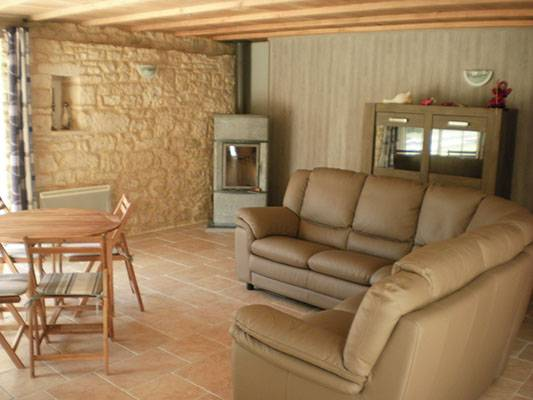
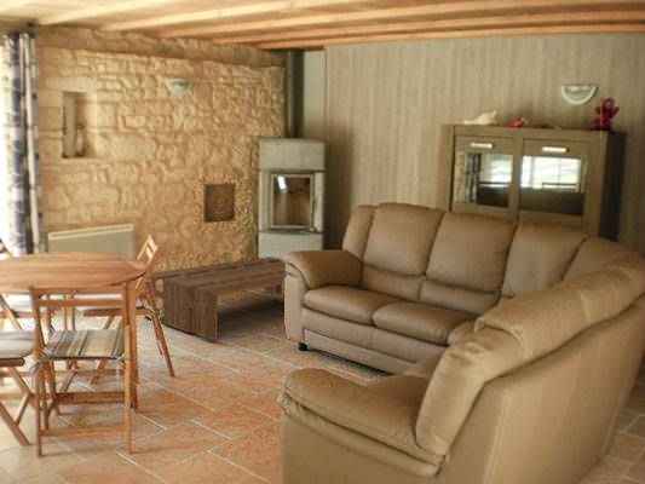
+ coffee table (243, 290)
+ wall art (219, 202)
